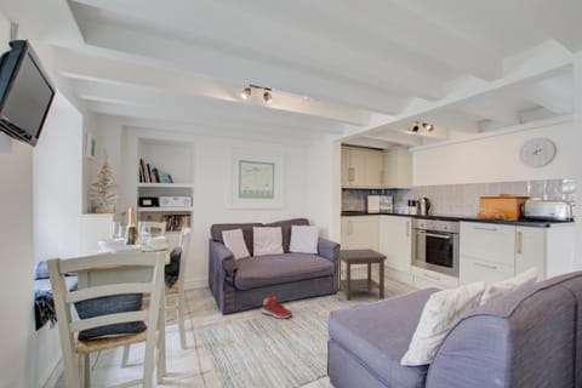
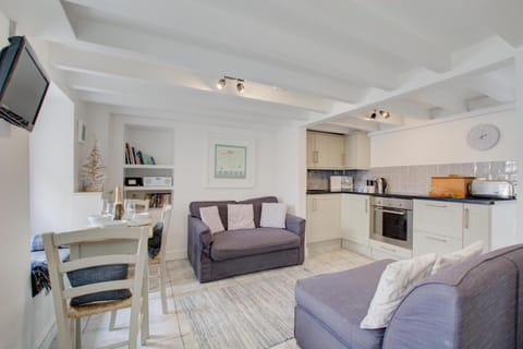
- sneaker (276, 304)
- side table (359, 279)
